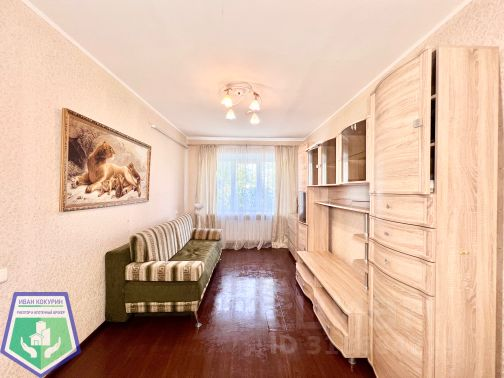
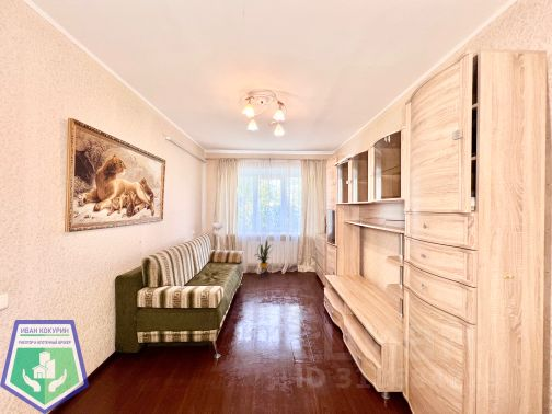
+ house plant (265, 258)
